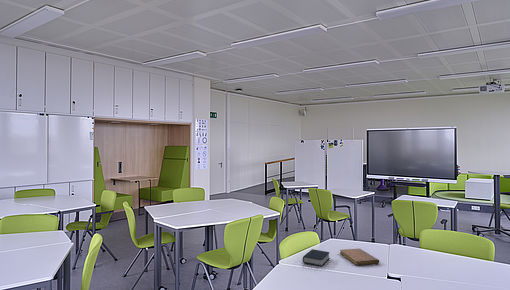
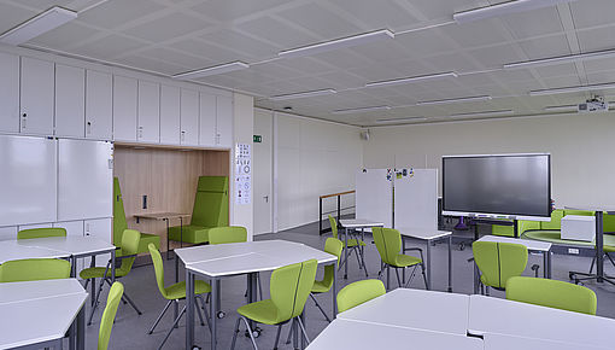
- notebook (358, 256)
- book (316, 257)
